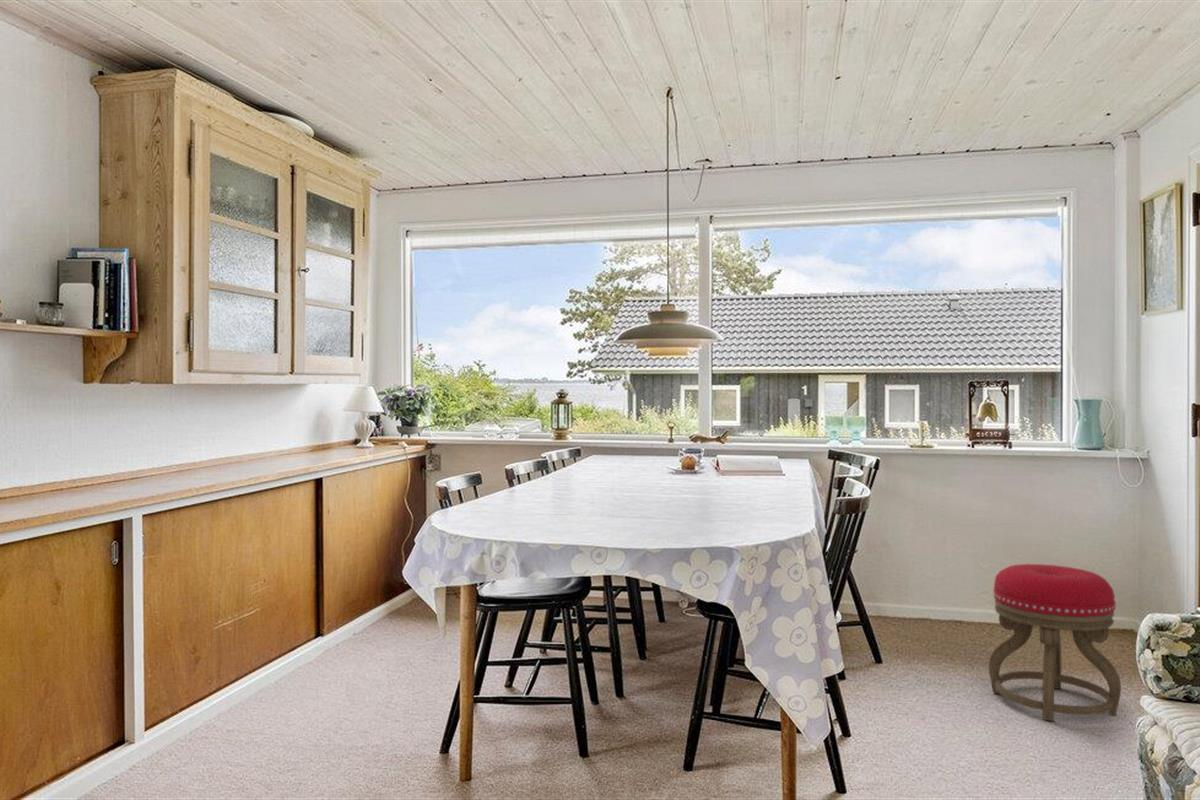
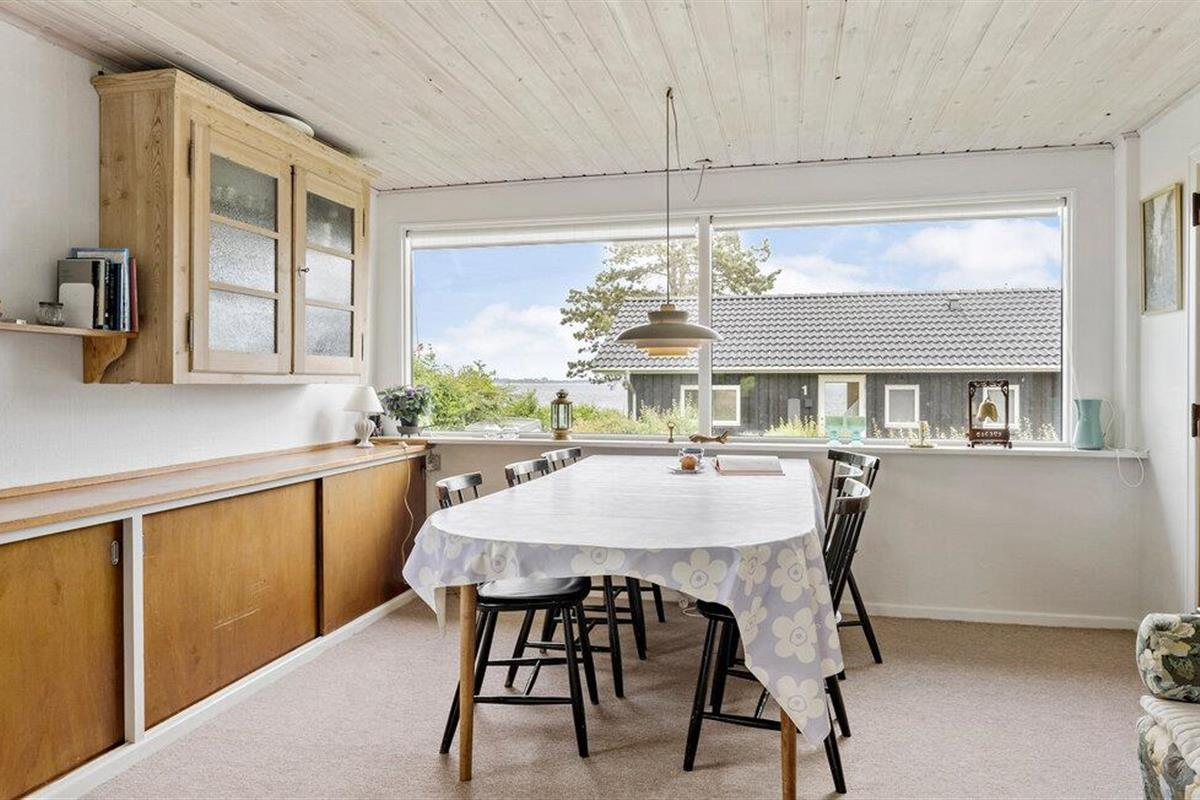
- stool (1052, 636)
